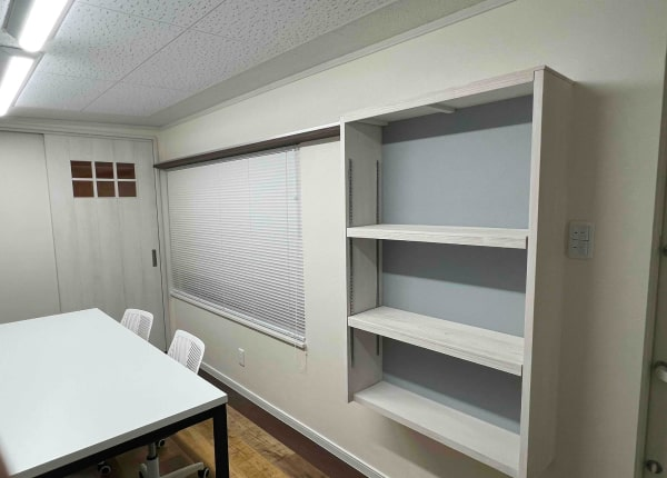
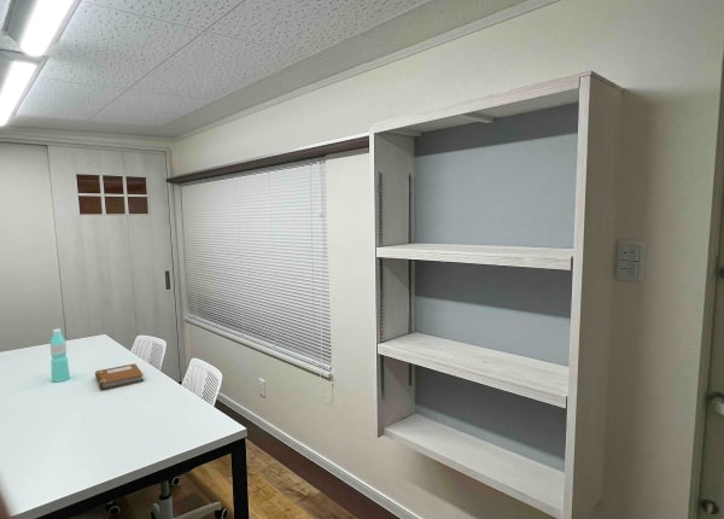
+ water bottle (58, 354)
+ notebook (118, 375)
